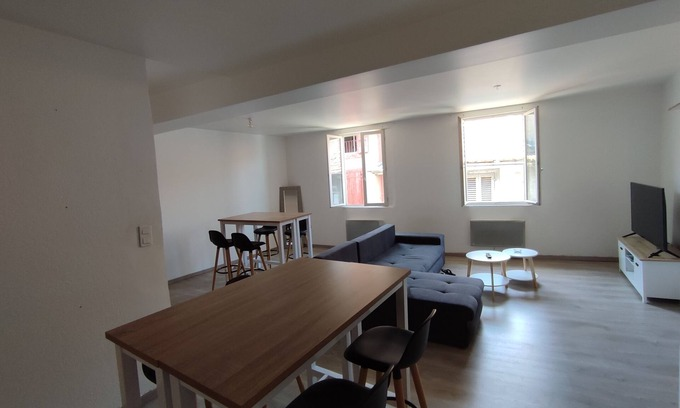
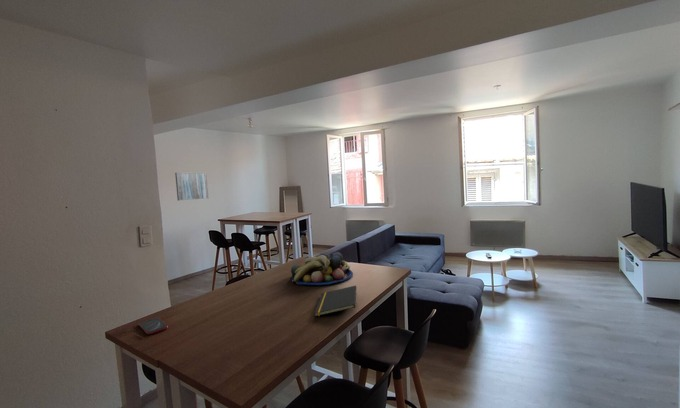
+ fruit bowl (321, 265)
+ wall art (192, 186)
+ notepad (337, 299)
+ smartphone (153, 325)
